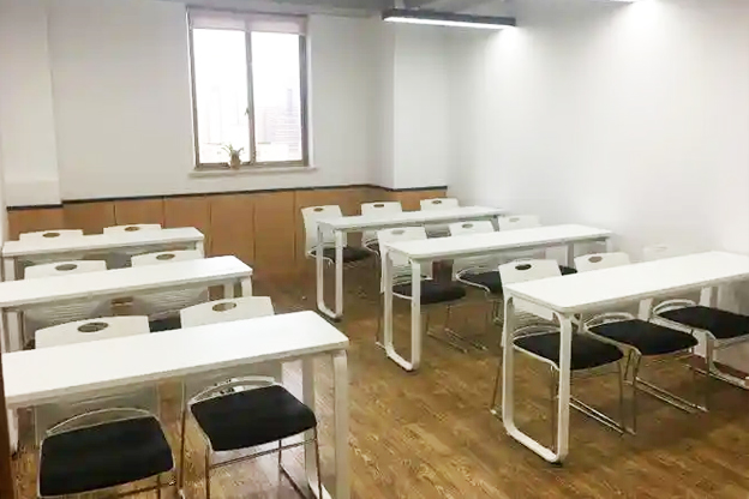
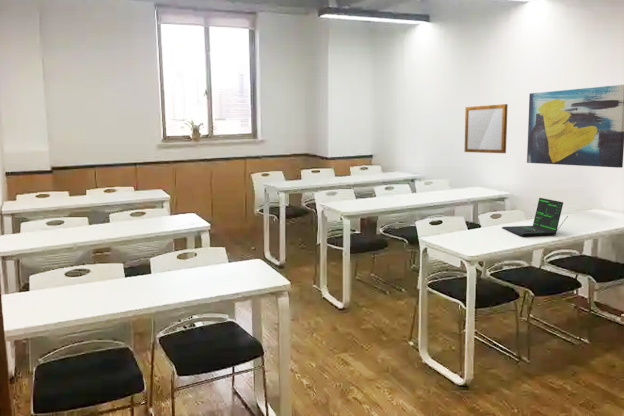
+ laptop (535, 216)
+ writing board (484, 129)
+ wall art (572, 127)
